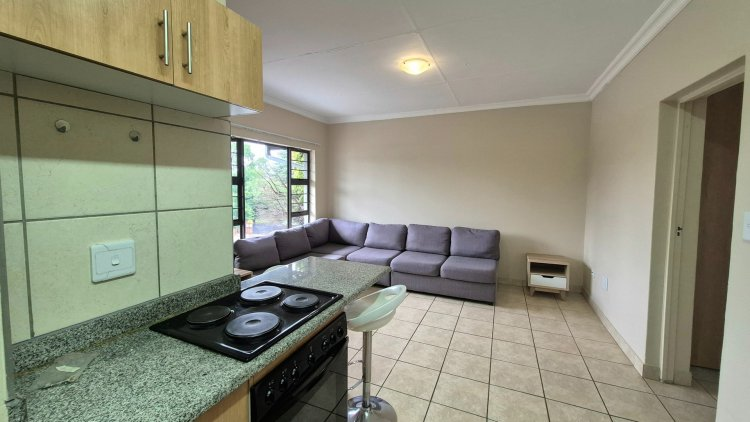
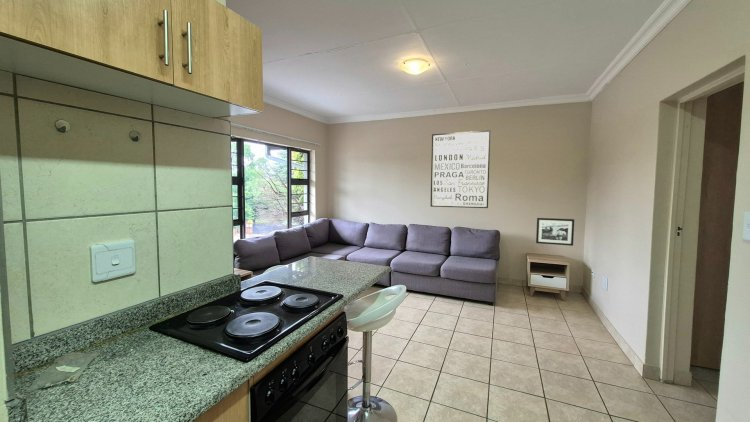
+ wall art (459, 170)
+ picture frame (554, 231)
